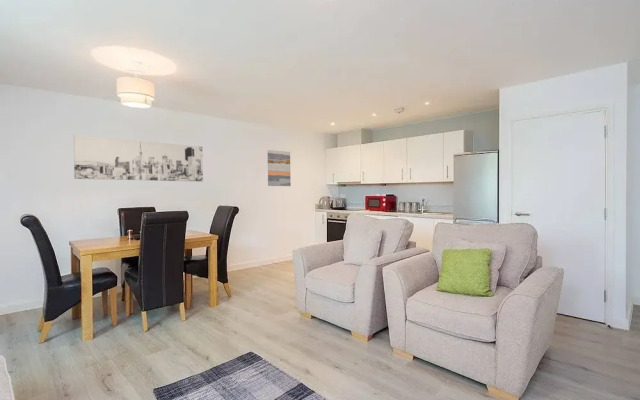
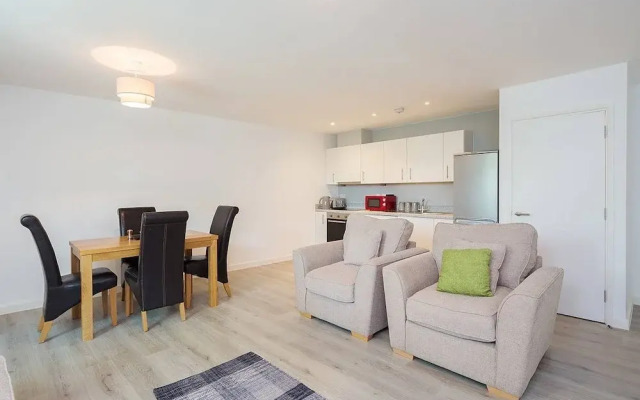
- wall art (279, 168)
- wall art (145, 160)
